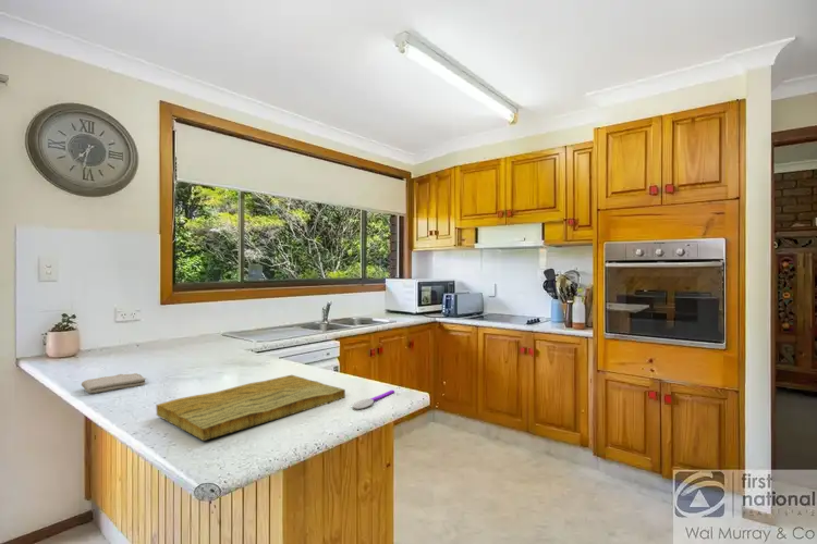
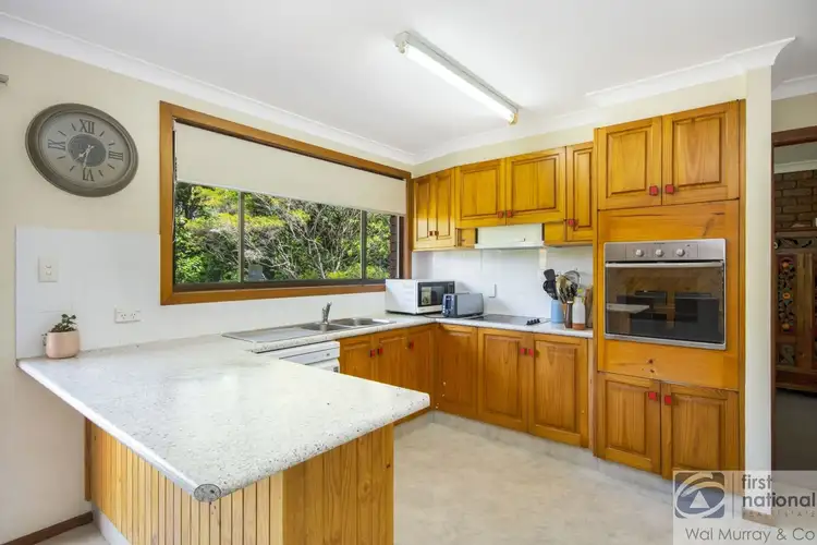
- washcloth (114, 382)
- cutting board (256, 399)
- spoon (375, 397)
